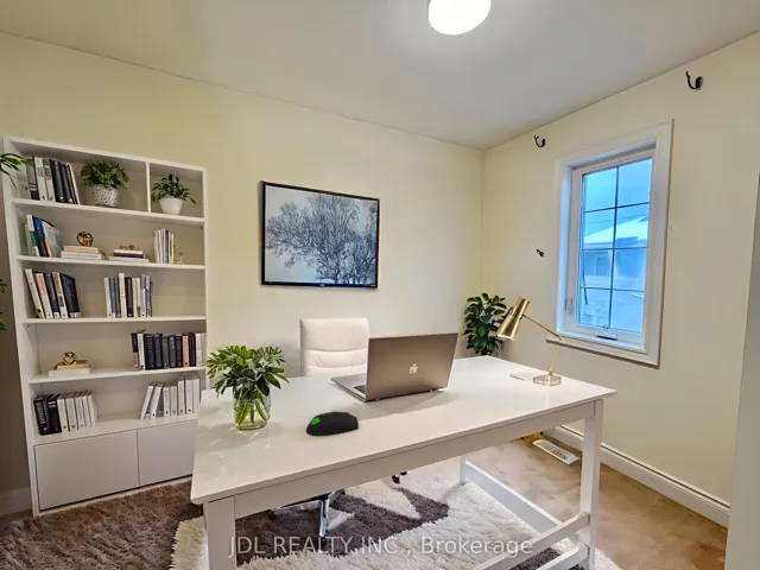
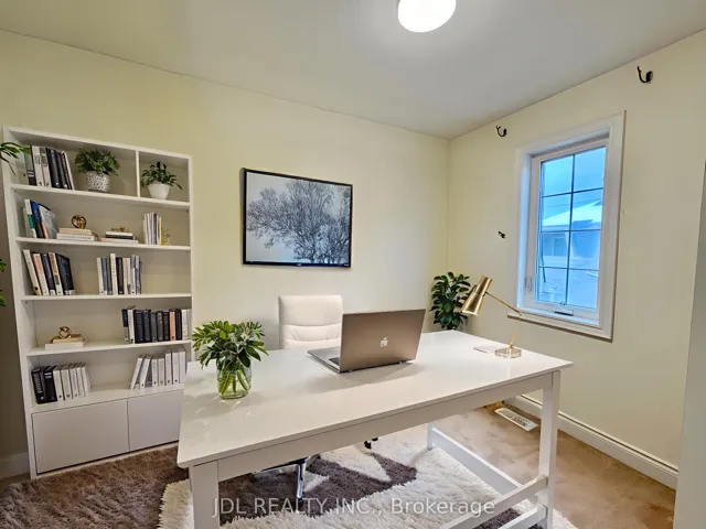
- computer mouse (331, 419)
